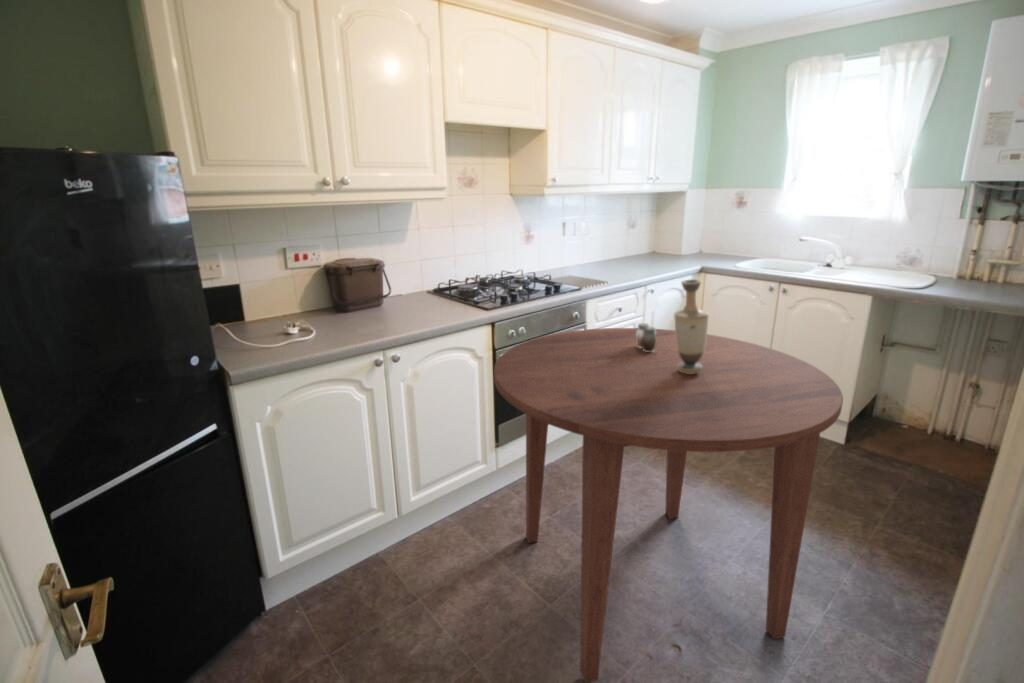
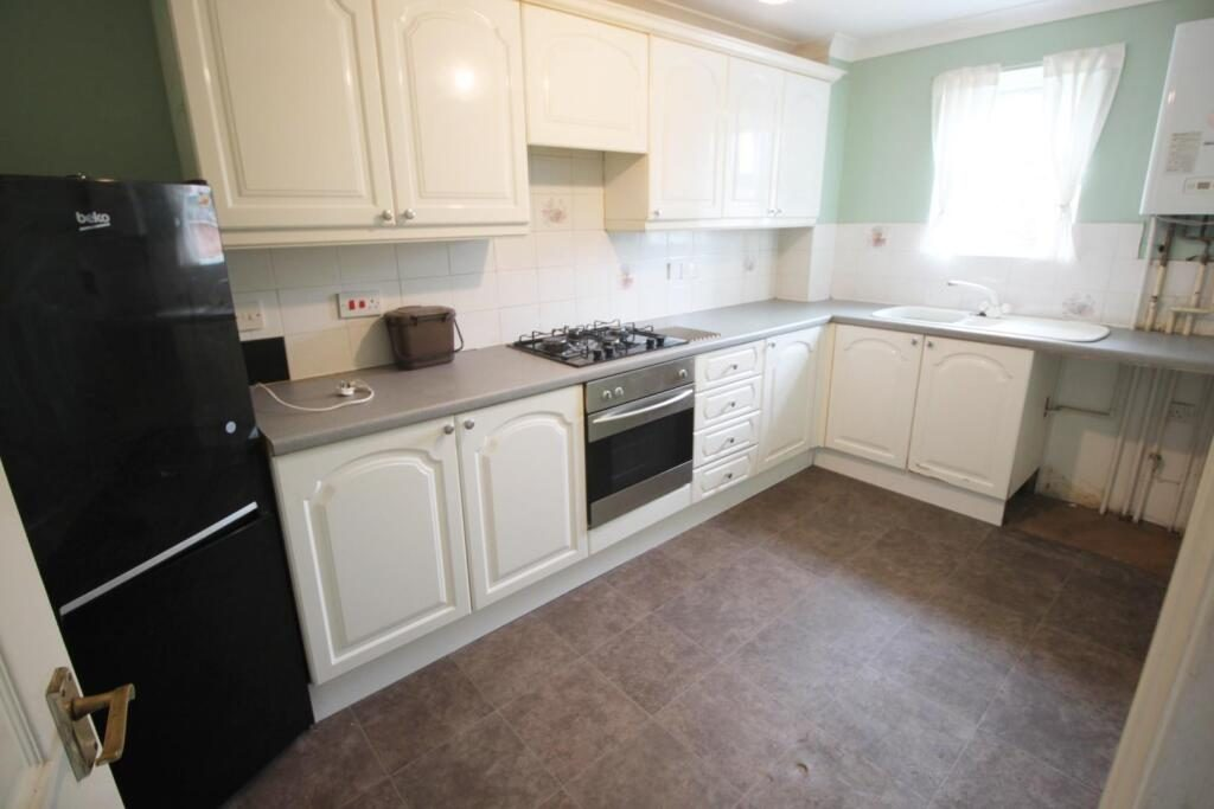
- salt and pepper shaker (646, 336)
- vase (690, 326)
- dining table (666, 480)
